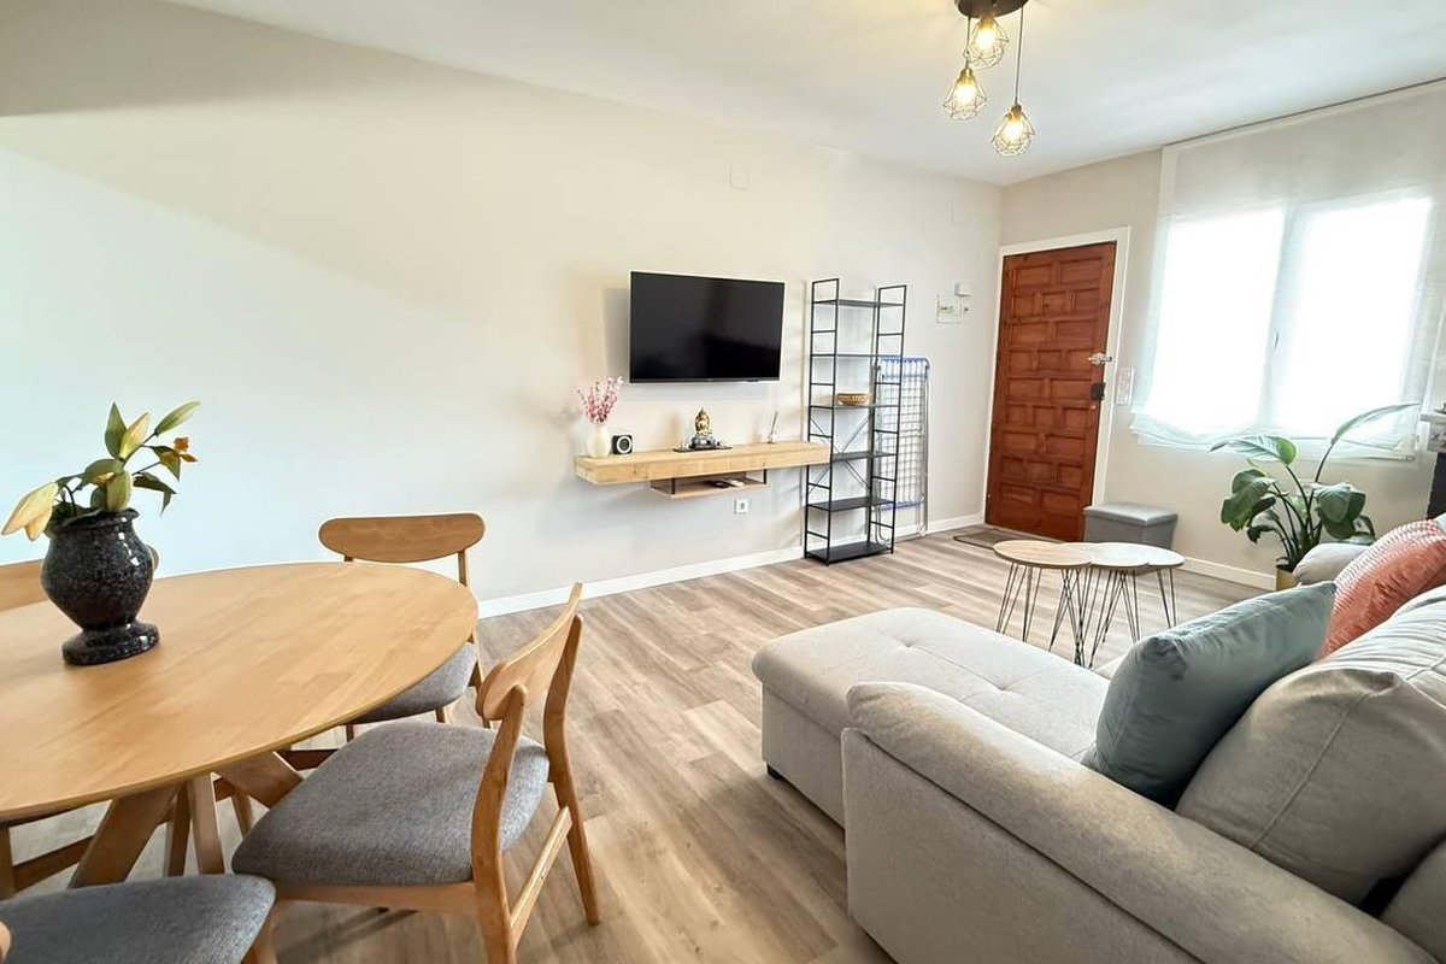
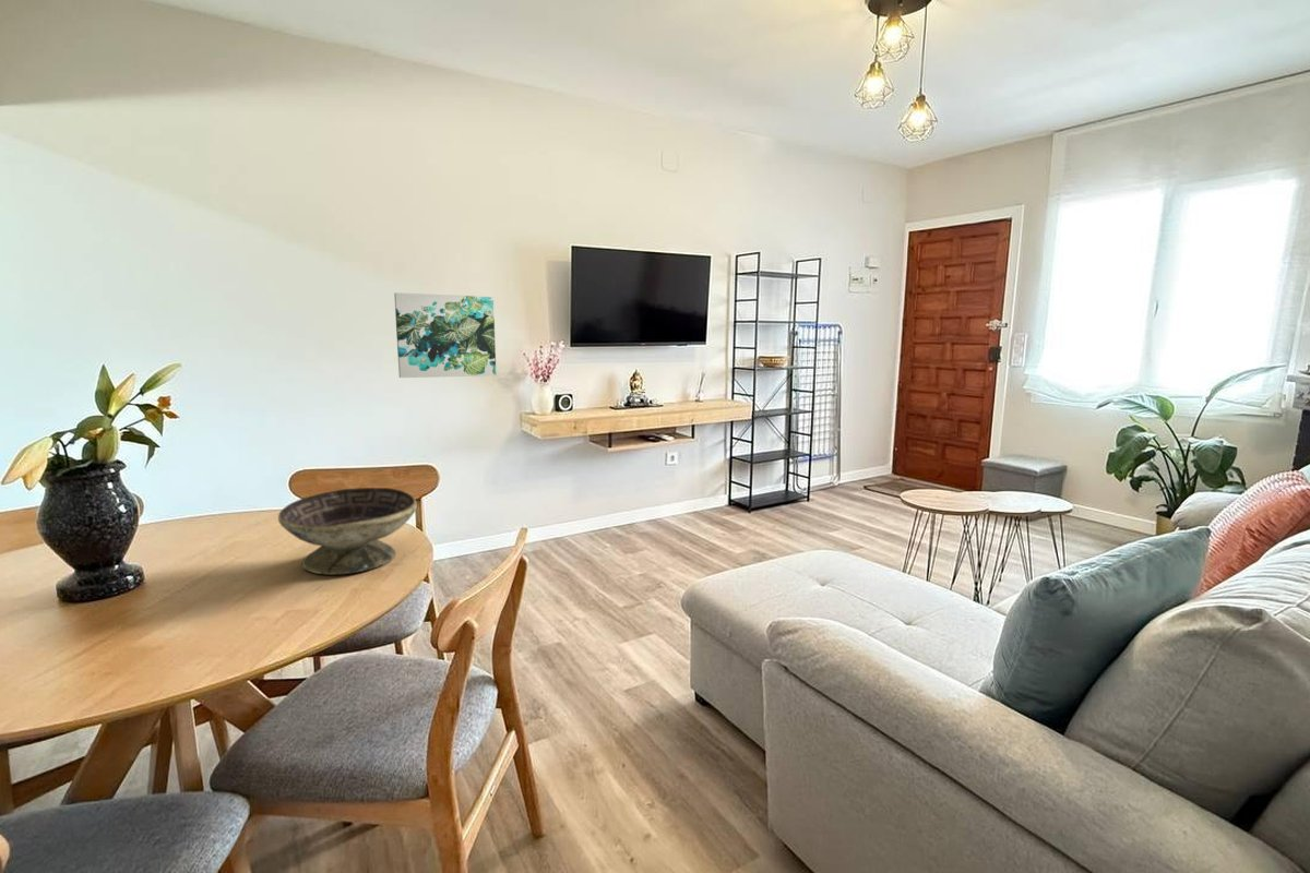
+ decorative bowl (352, 530)
+ wall art (446, 336)
